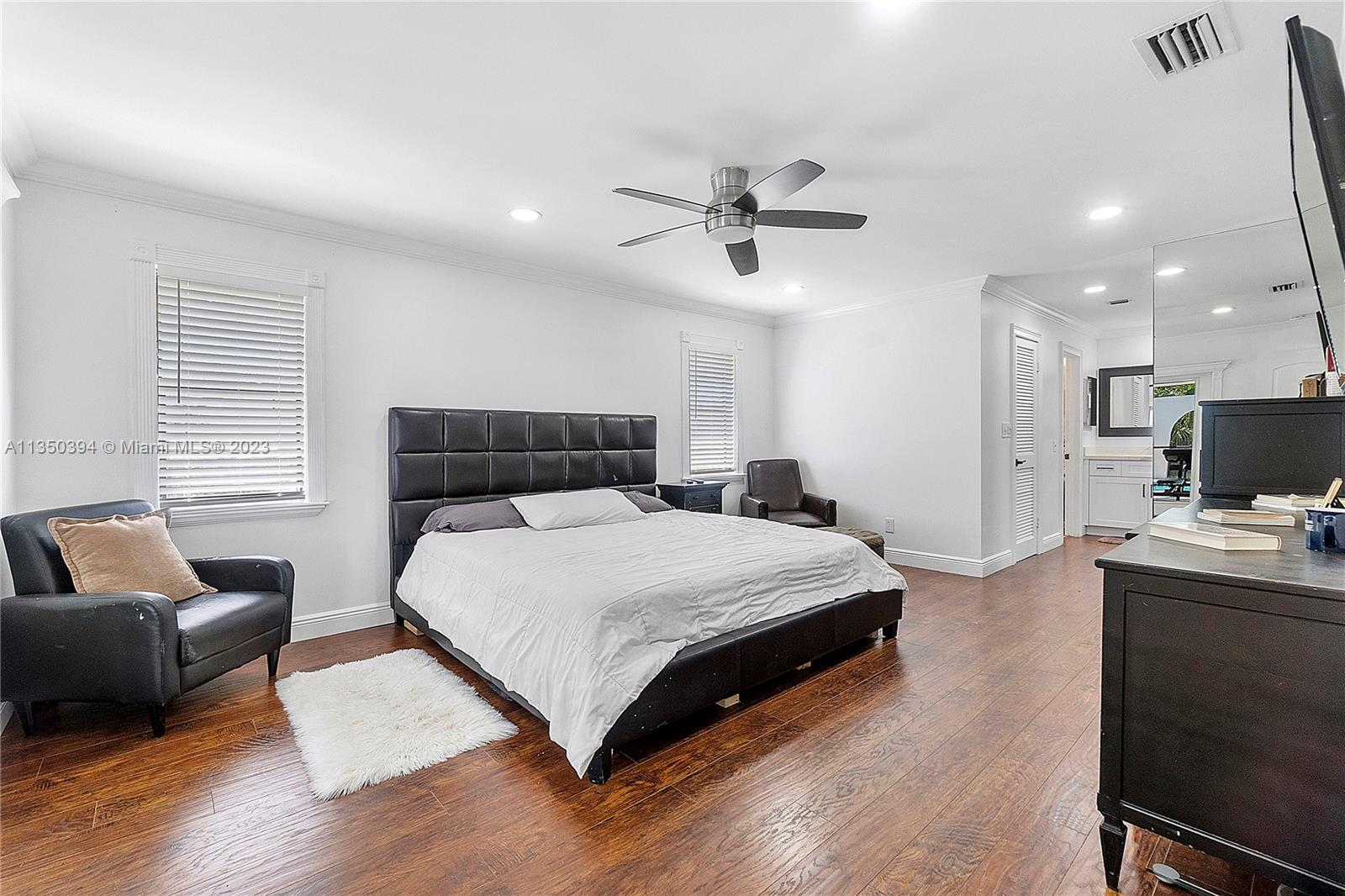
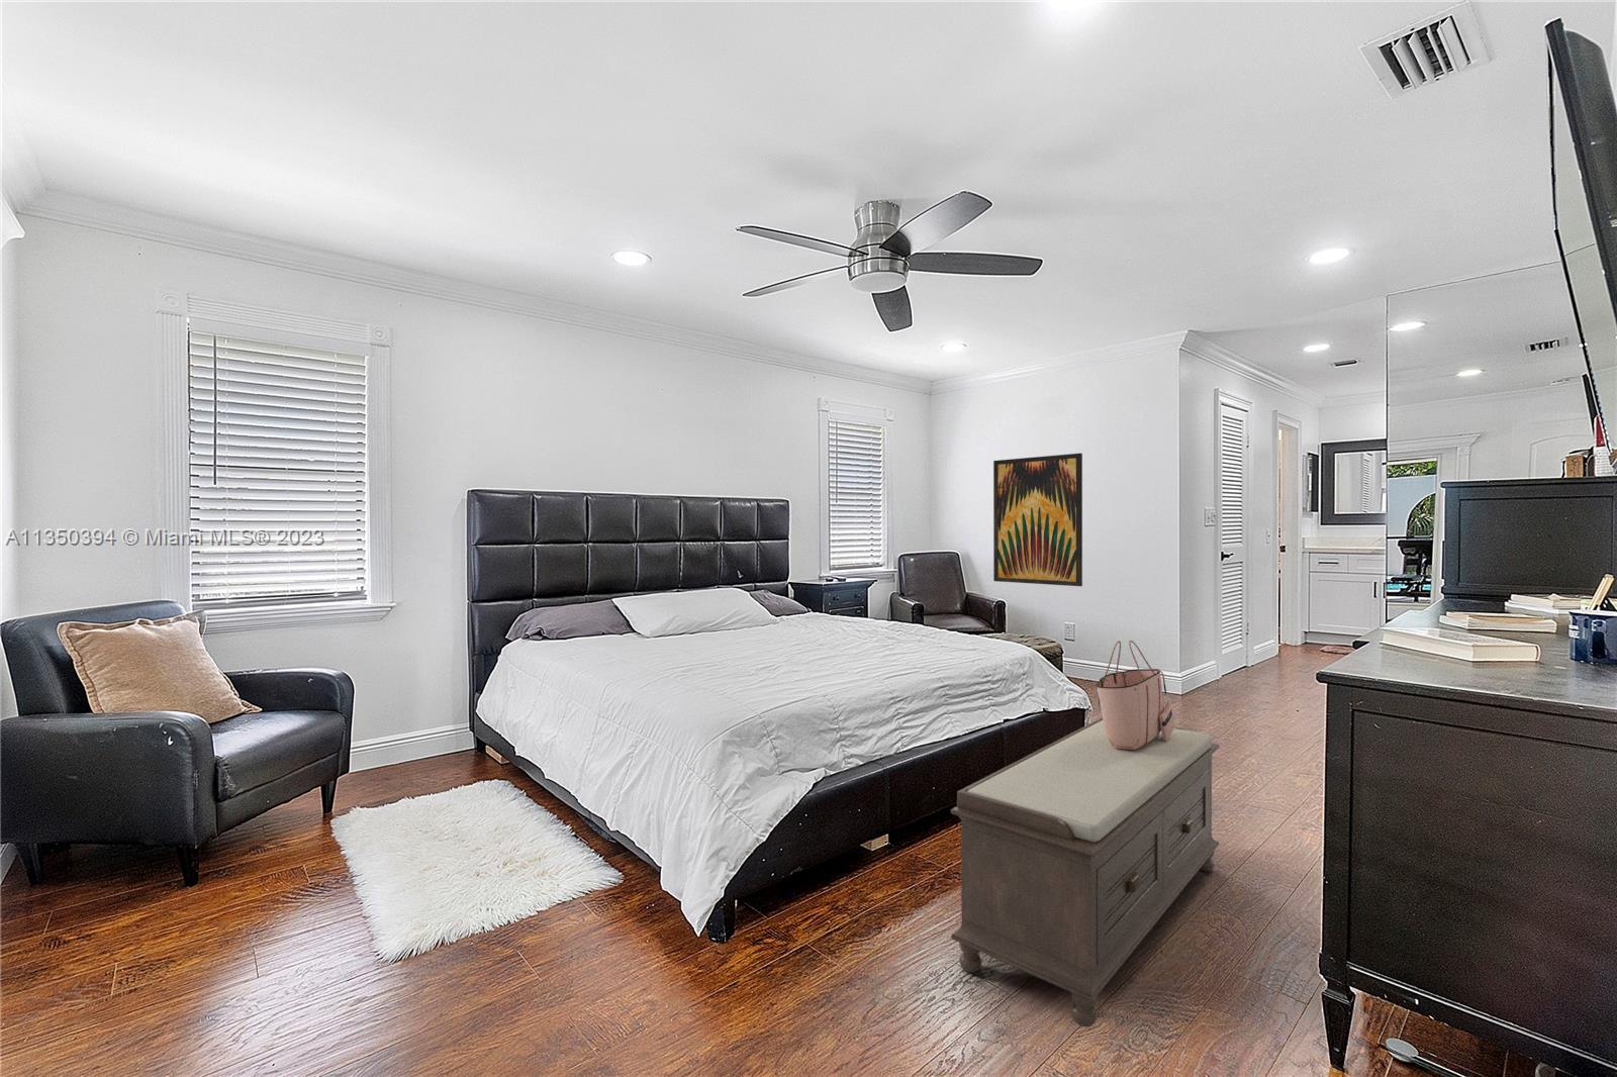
+ bench (1101, 834)
+ tote bag (1133, 690)
+ wall art (1035, 520)
